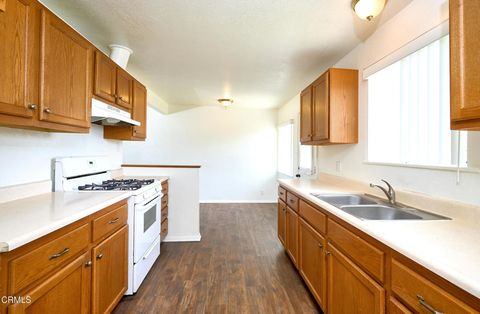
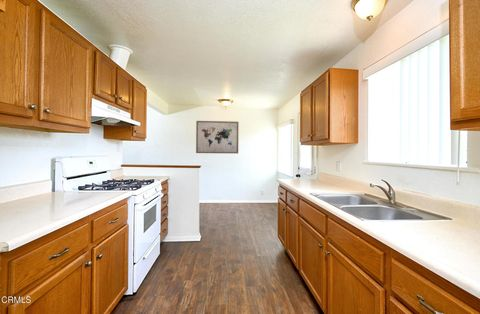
+ wall art (217, 137)
